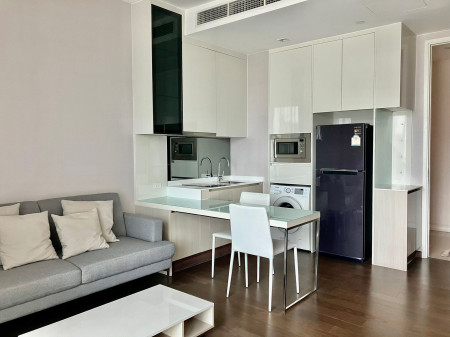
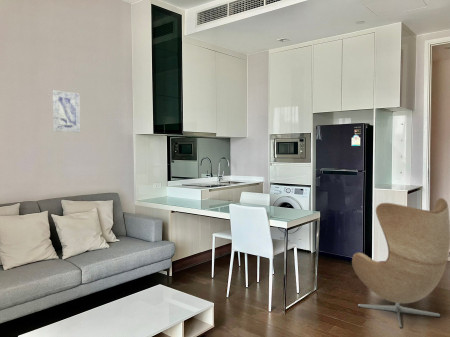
+ armchair (401, 256)
+ wall art (66, 111)
